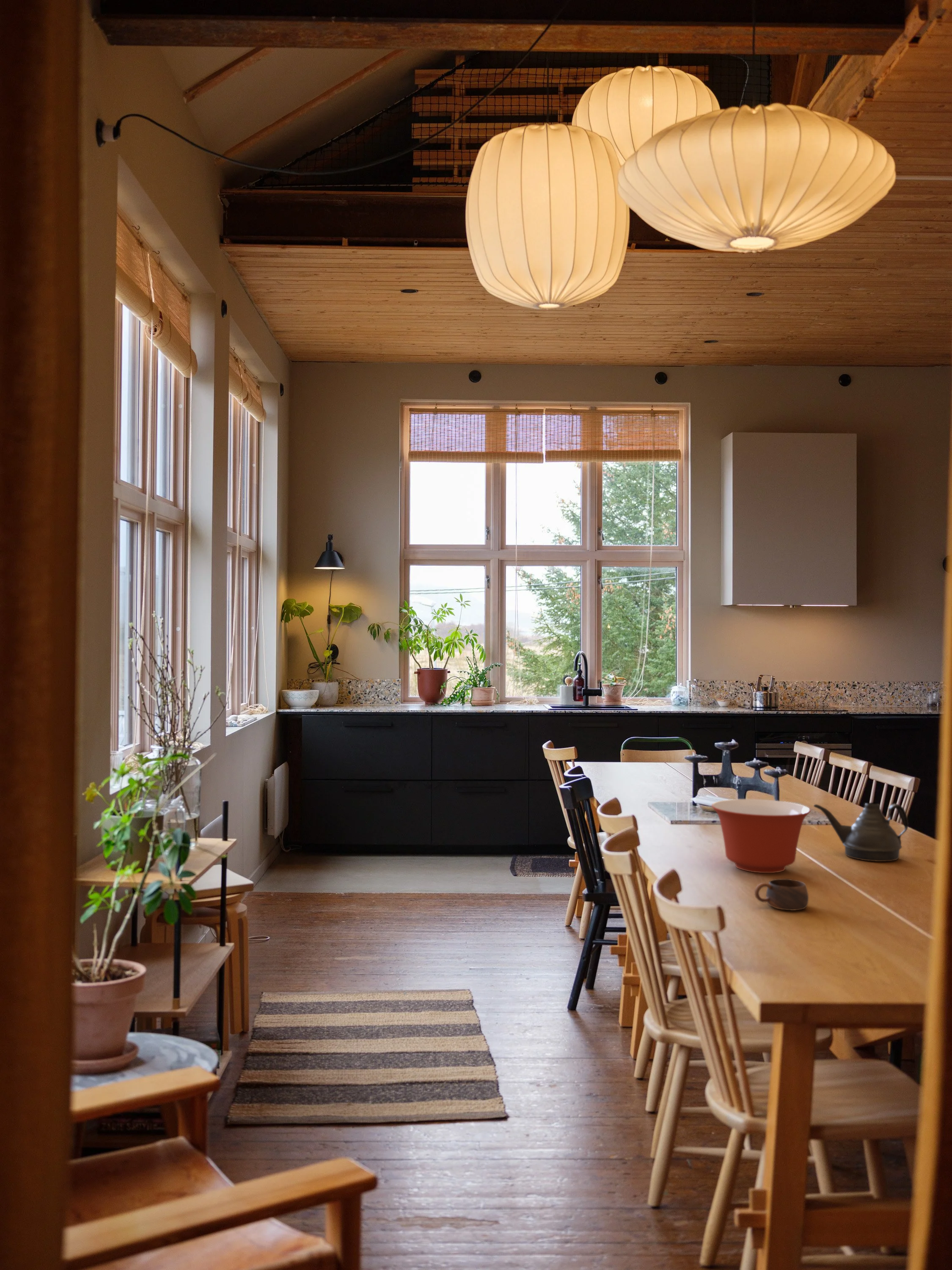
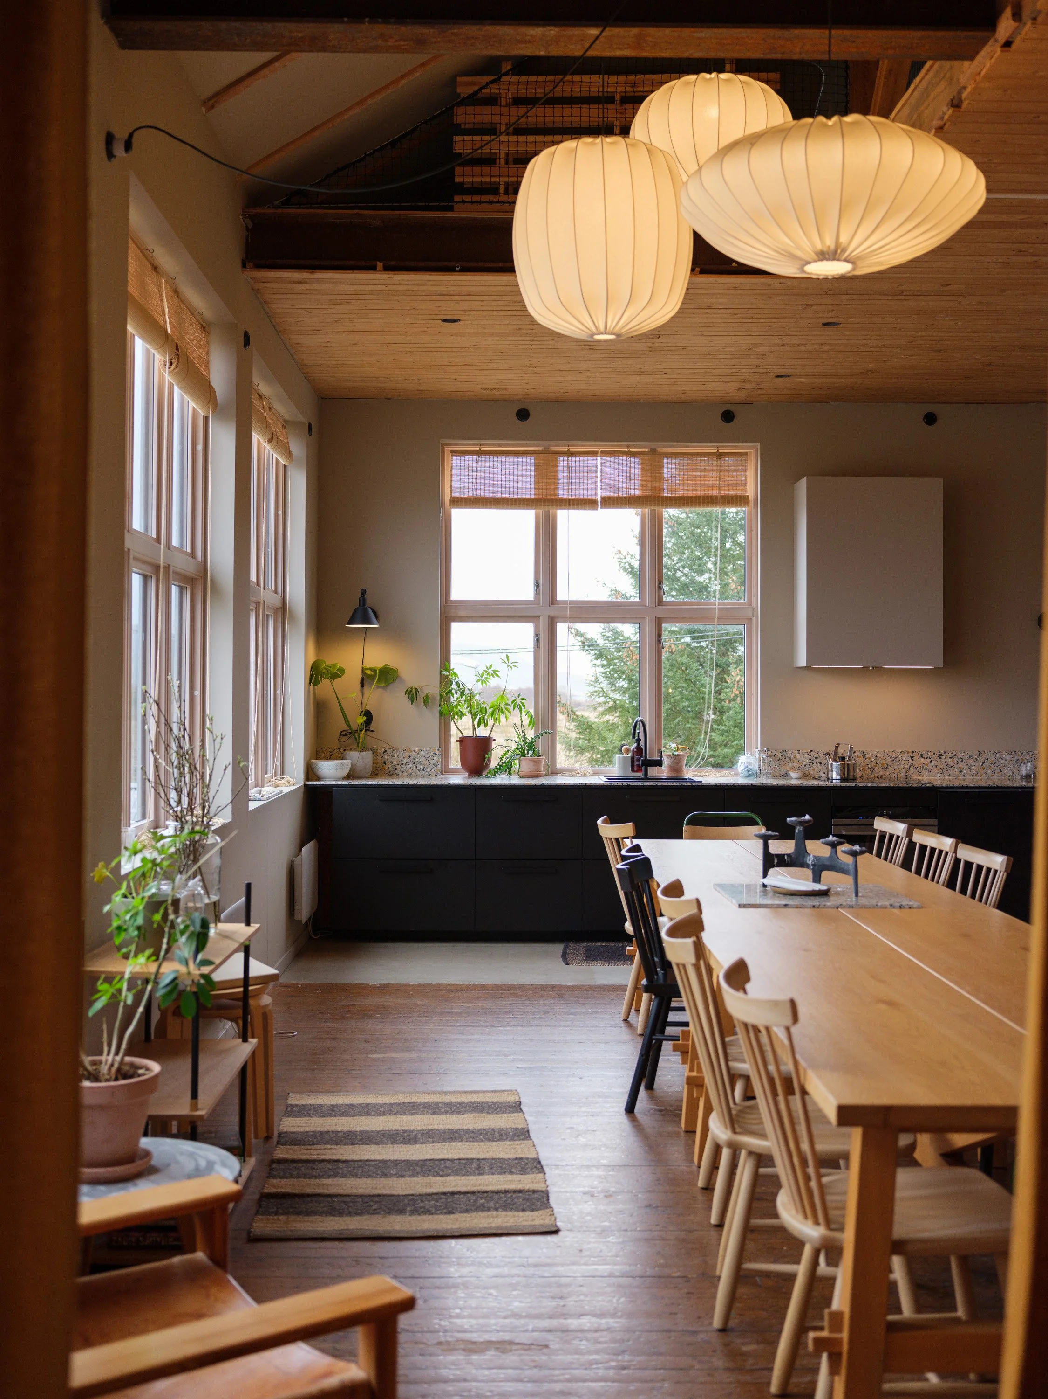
- teapot (860, 828)
- cup (780, 894)
- mixing bowl (760, 837)
